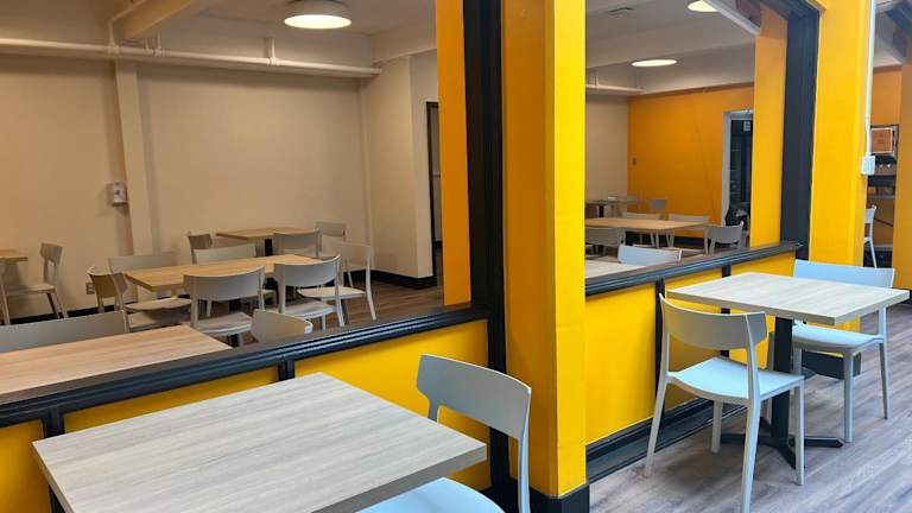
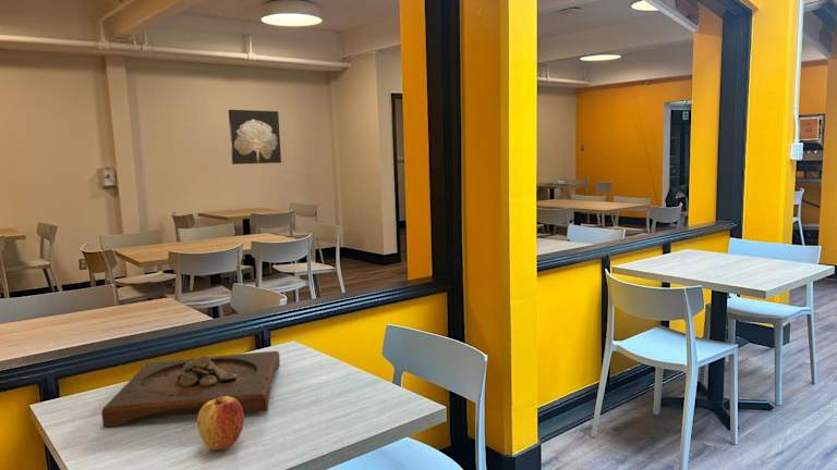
+ wall art (255, 137)
+ apple (220, 421)
+ wooden tray (201, 373)
